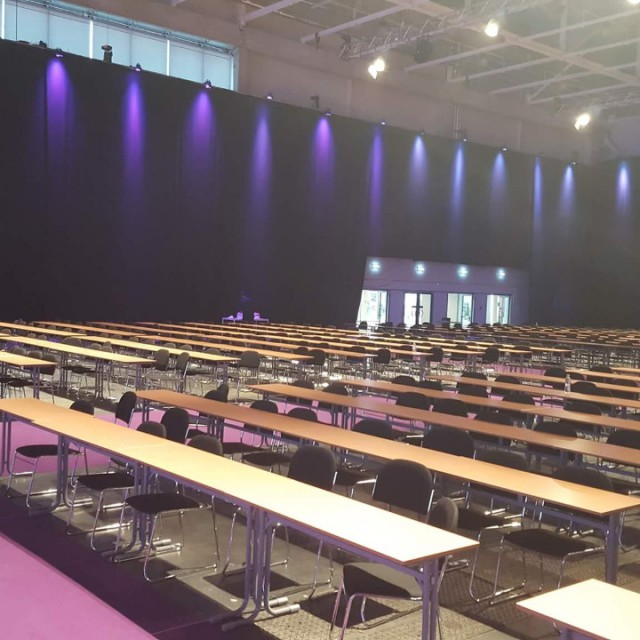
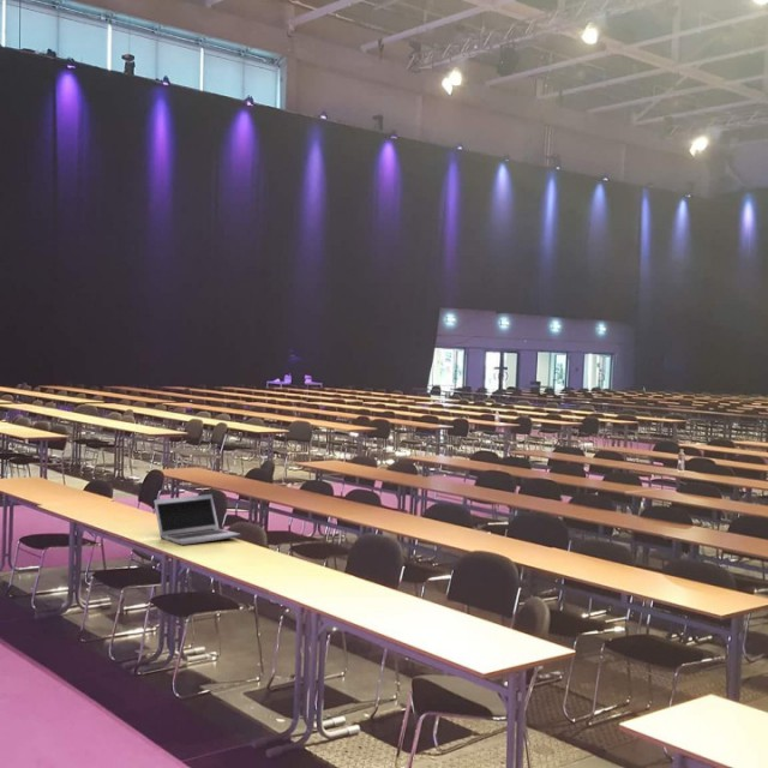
+ laptop (197, 518)
